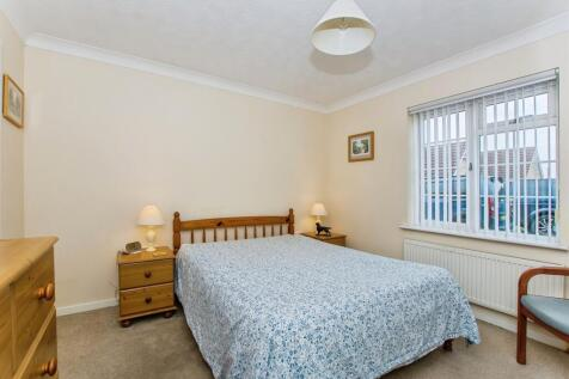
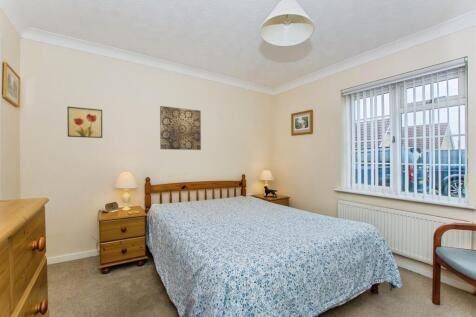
+ wall art (85, 122)
+ wall art (181, 129)
